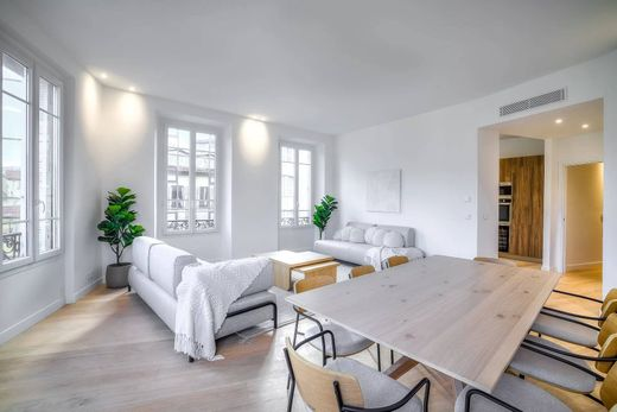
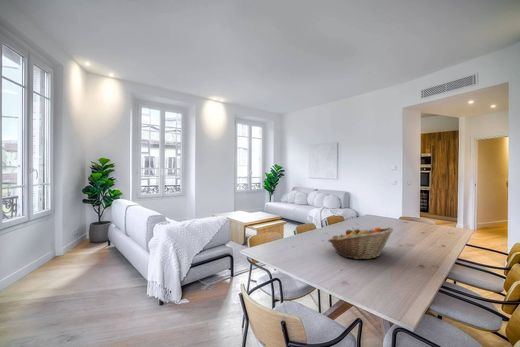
+ fruit basket (360, 239)
